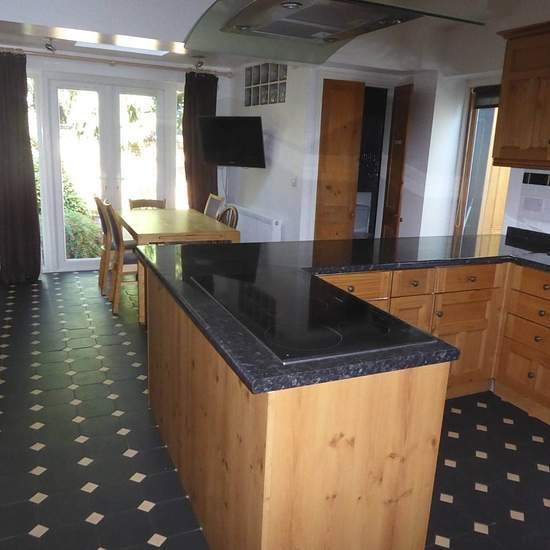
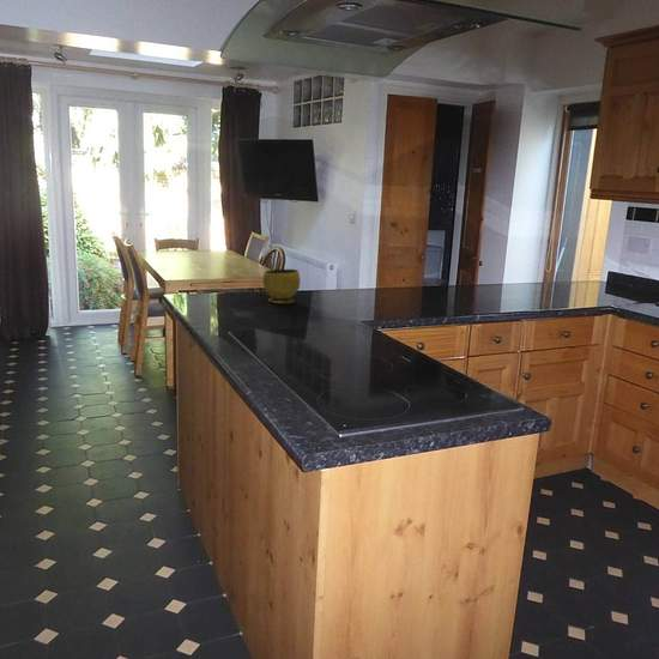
+ bowl (280, 285)
